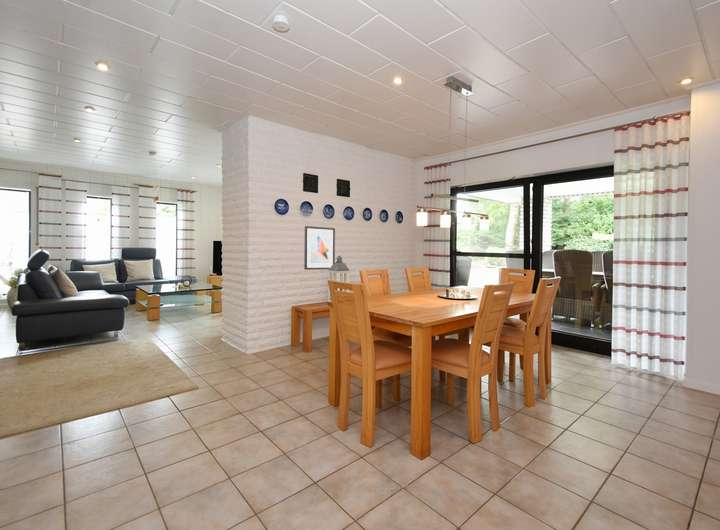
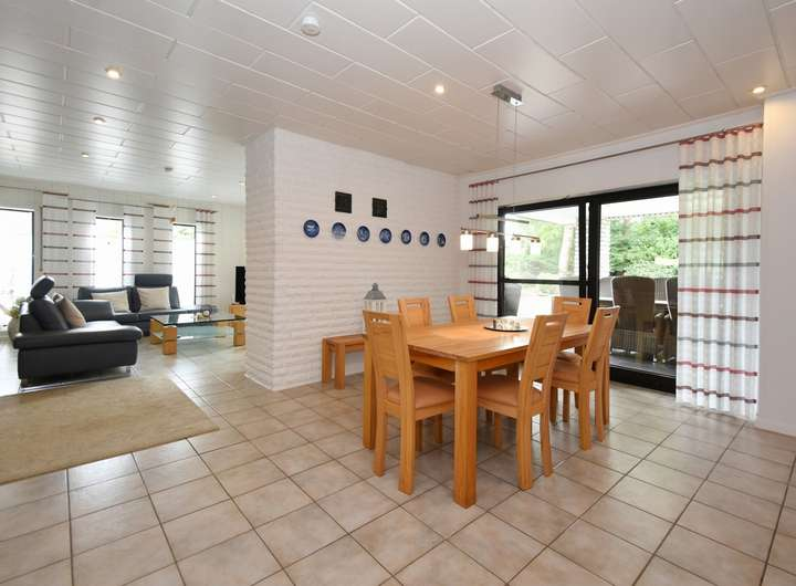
- wall art (320, 248)
